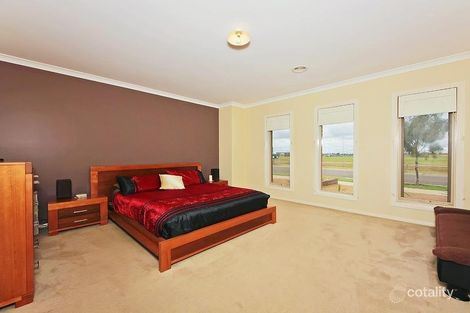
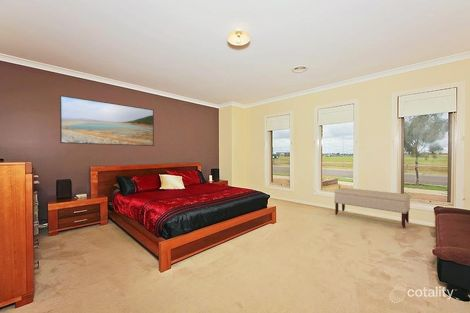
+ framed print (113, 124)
+ bench (369, 204)
